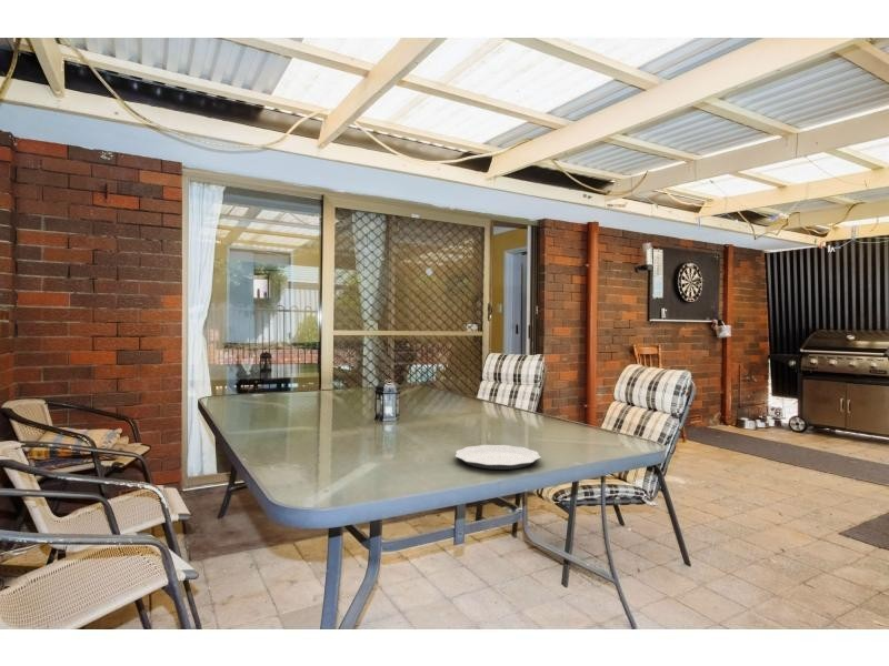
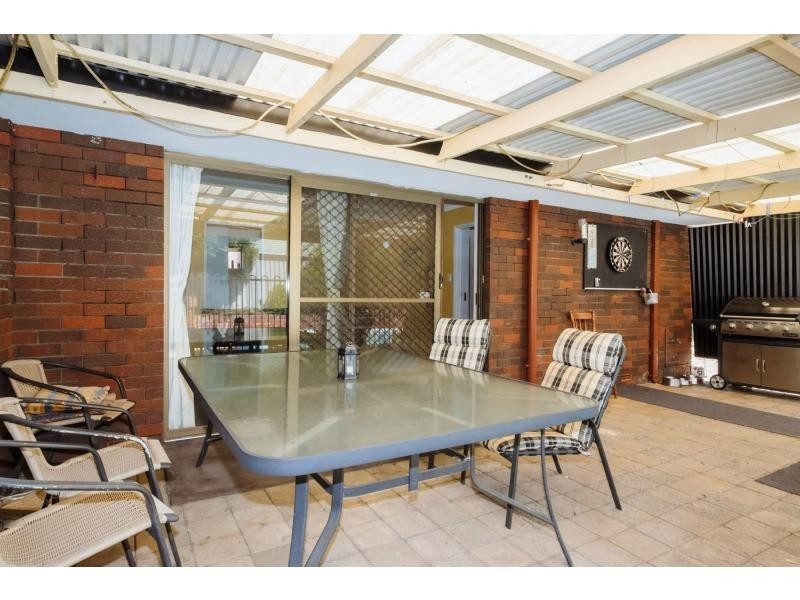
- plate (497, 456)
